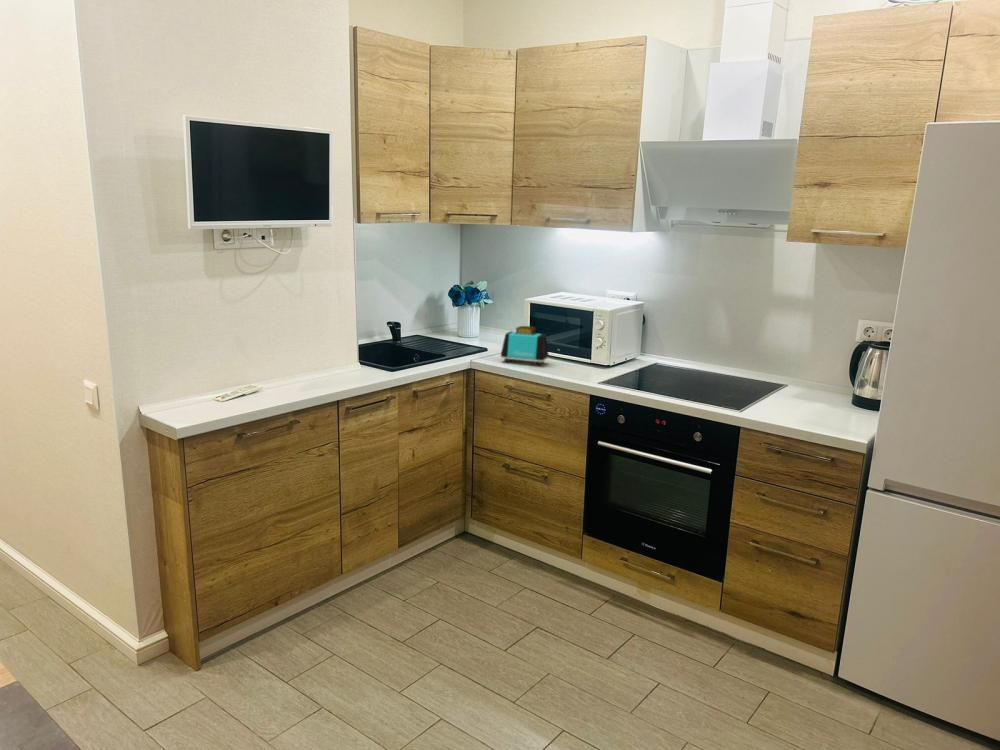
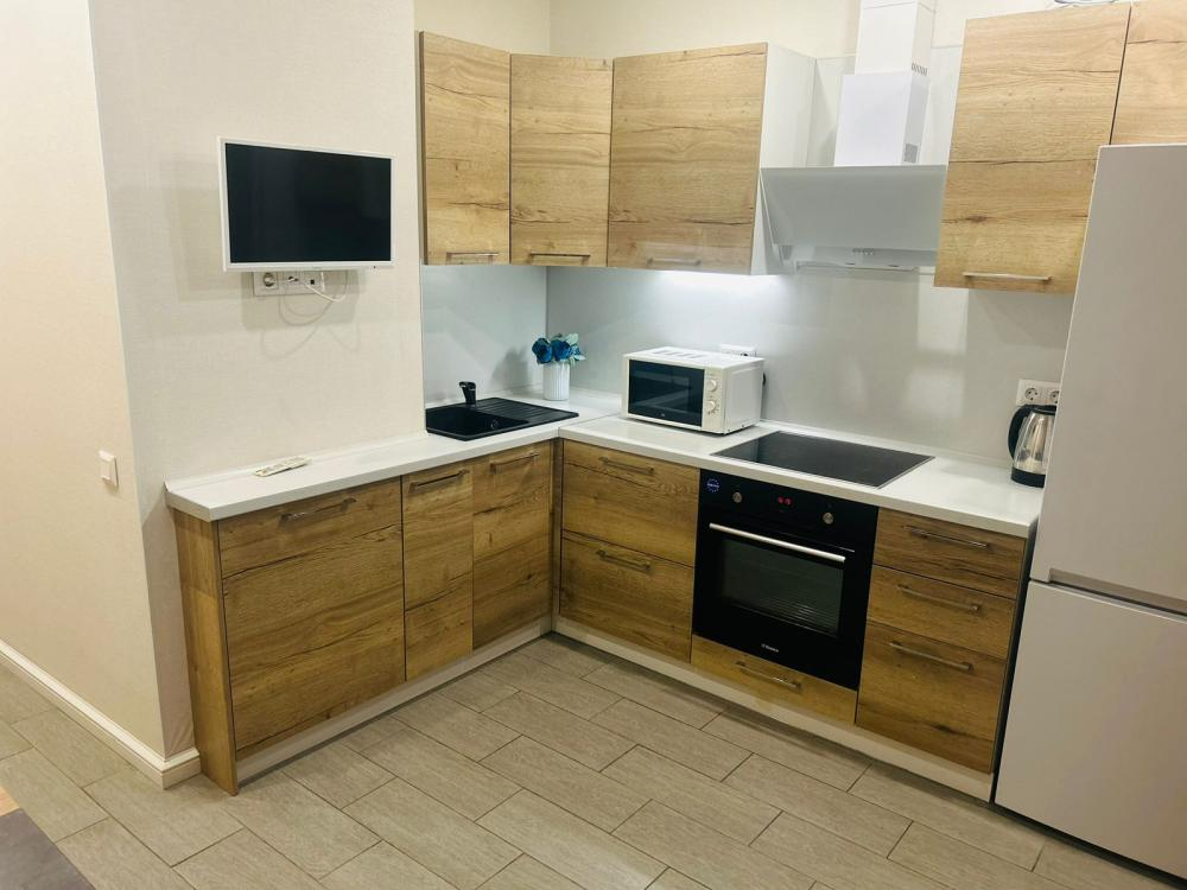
- toaster (525, 344)
